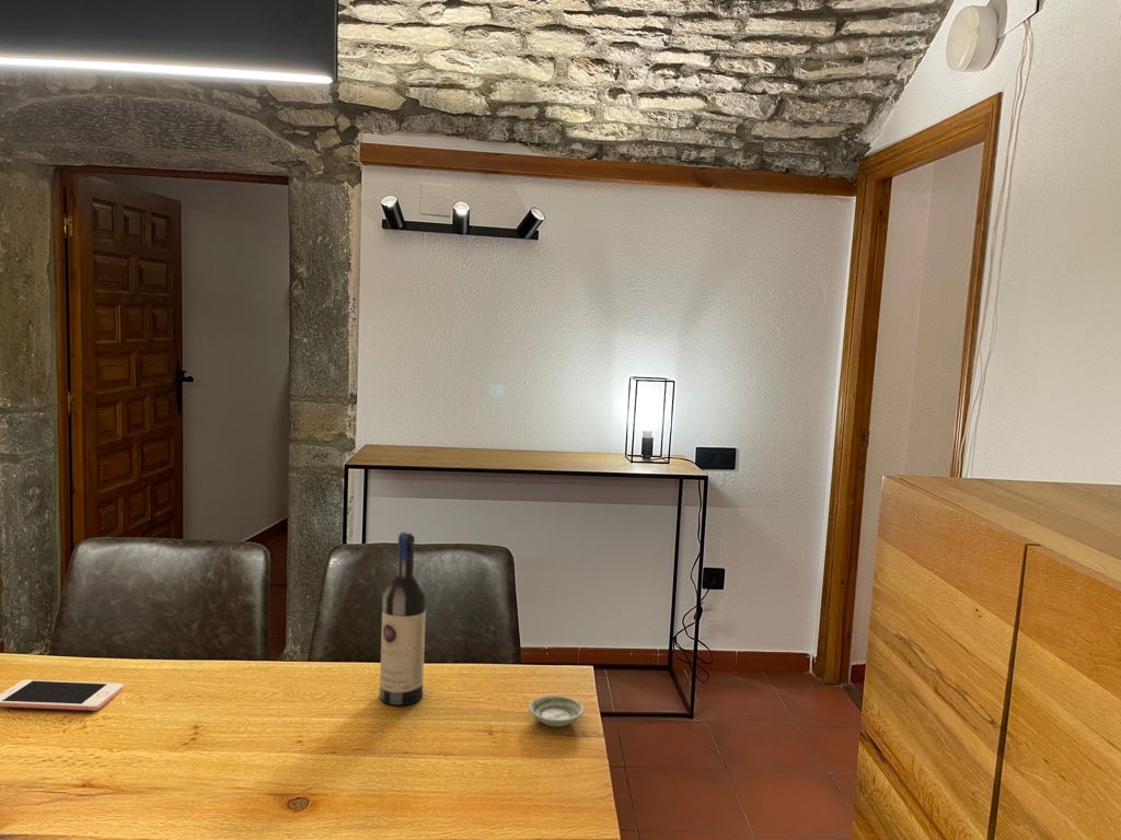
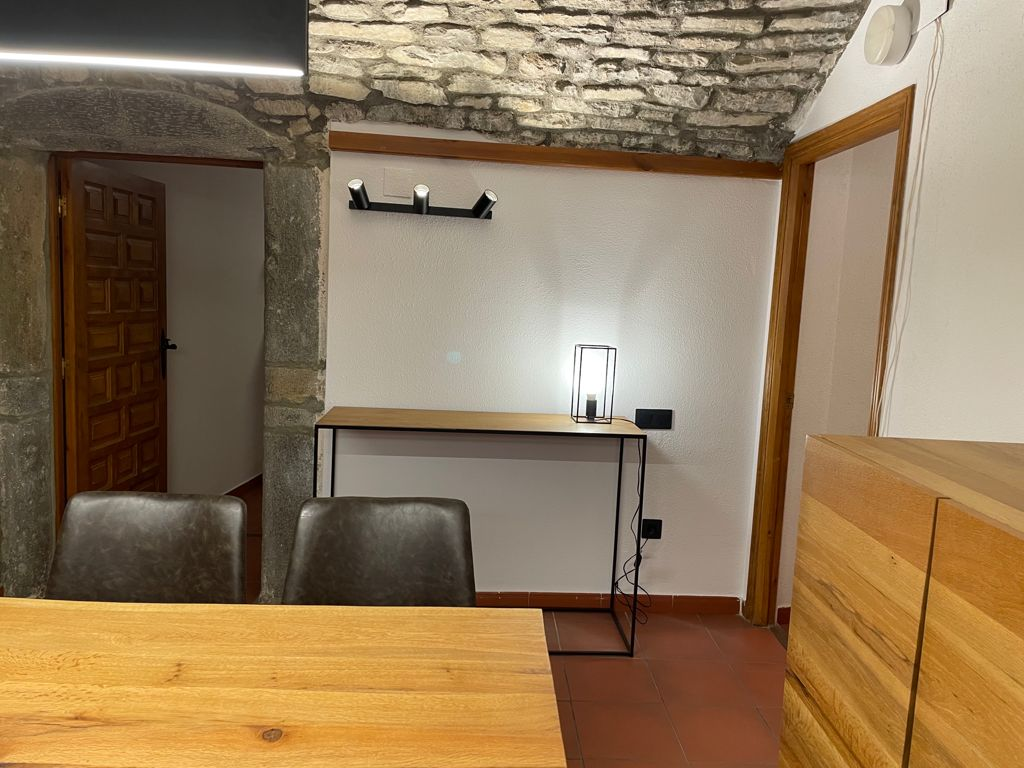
- cell phone (58, 695)
- saucer (555, 713)
- wine bottle (403, 615)
